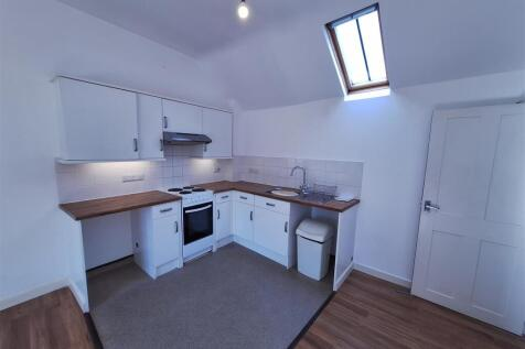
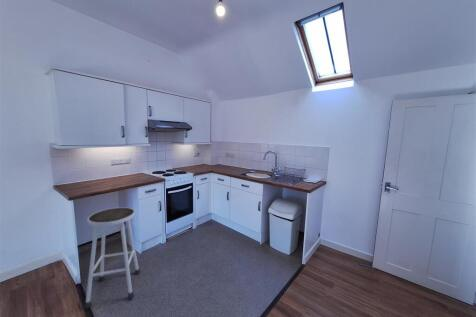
+ stool (115, 253)
